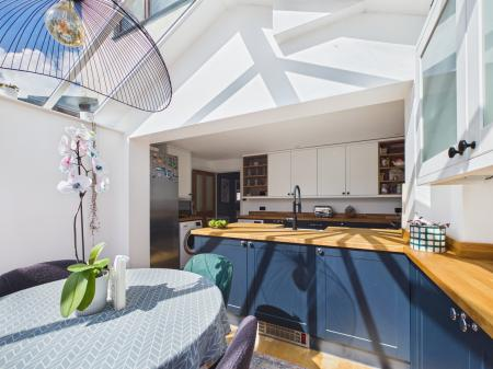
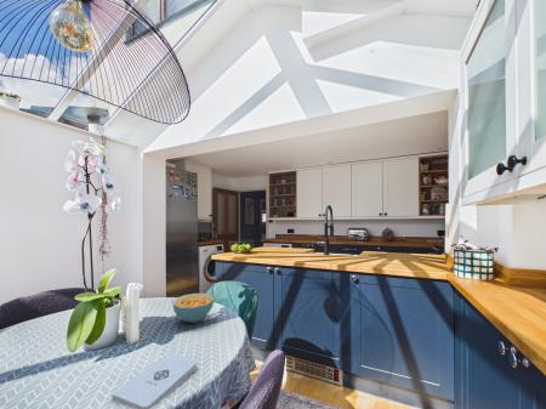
+ cereal bowl (193, 309)
+ notepad (159, 379)
